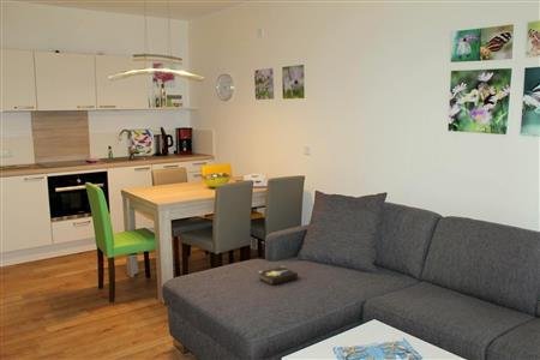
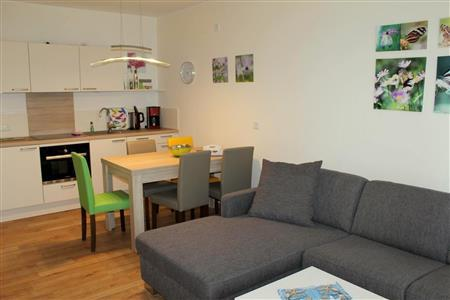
- hardback book (277, 275)
